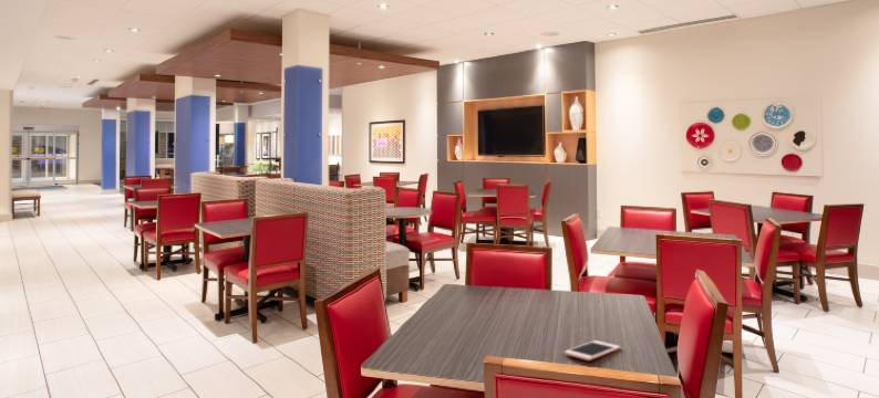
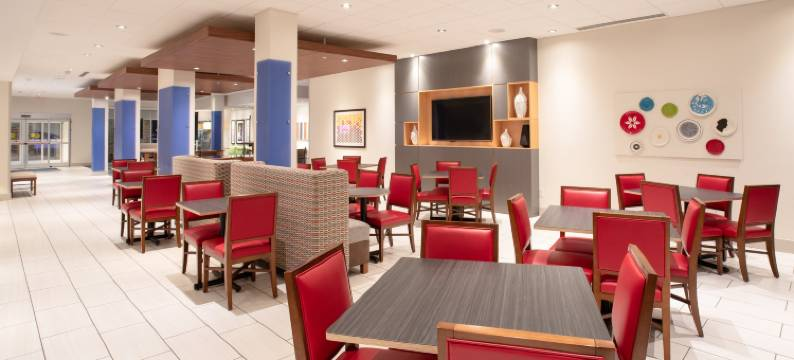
- cell phone (592, 349)
